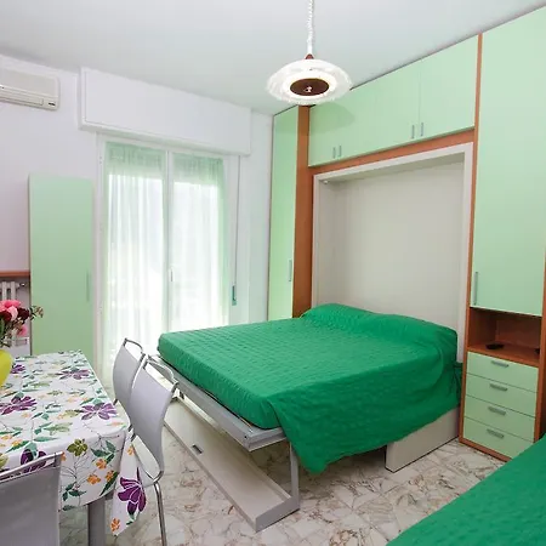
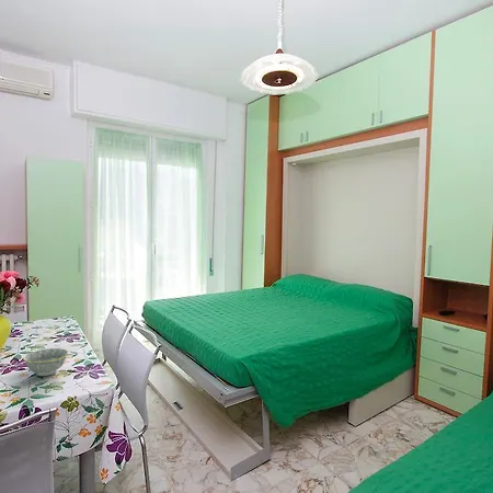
+ bowl (46, 363)
